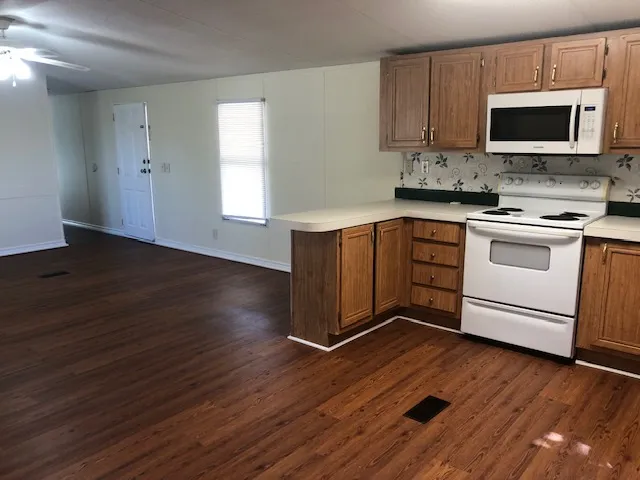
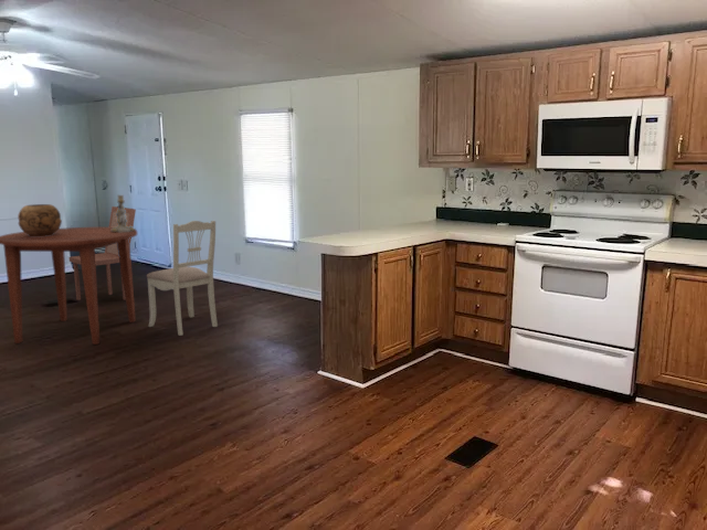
+ dining chair (104, 254)
+ dining chair (181, 273)
+ dining table (65, 285)
+ candlestick (119, 212)
+ decorative bowl (40, 220)
